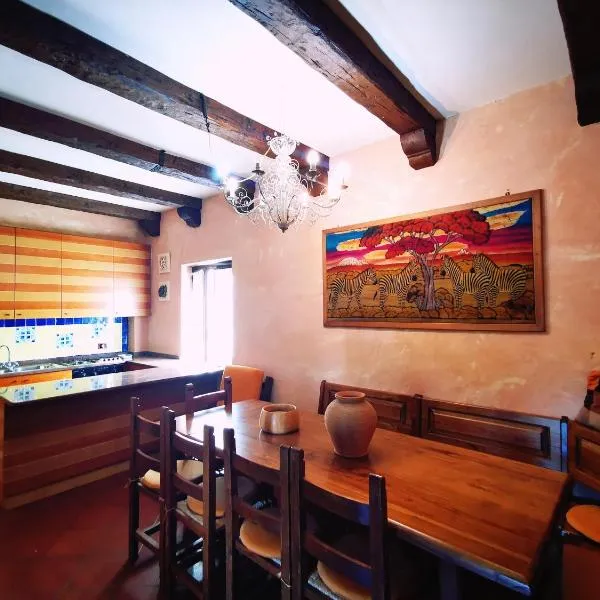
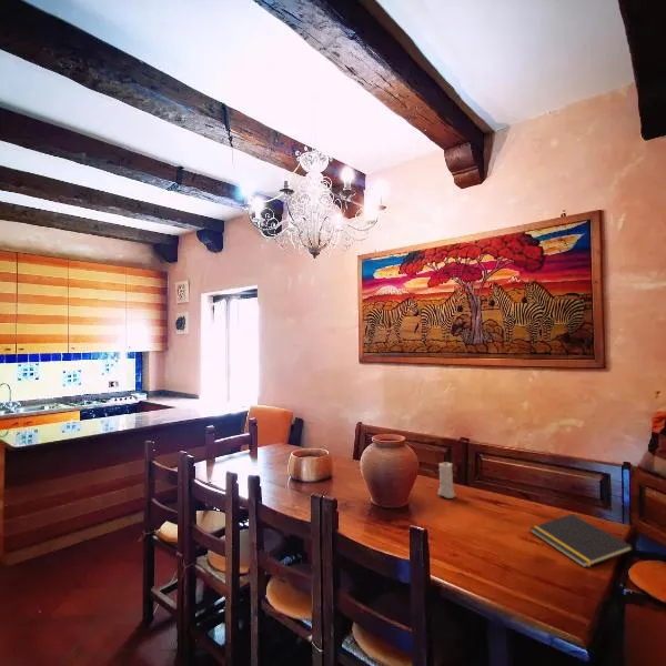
+ candle (446, 477)
+ notepad (577, 537)
